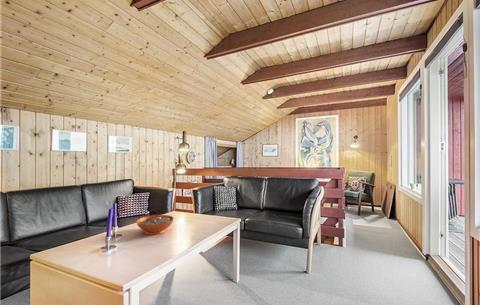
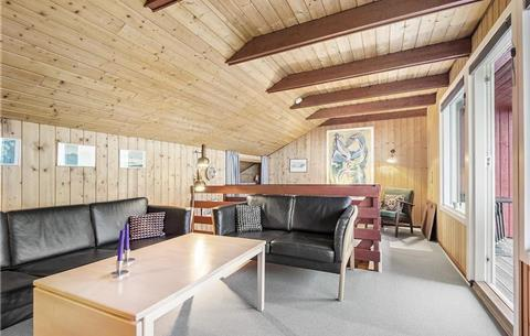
- decorative bowl (155, 225)
